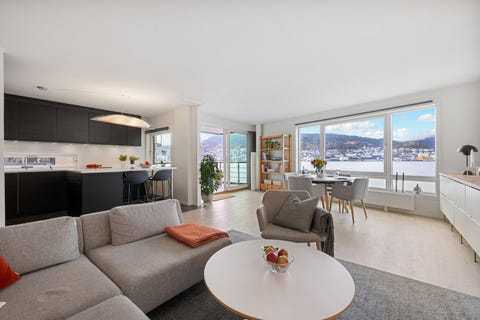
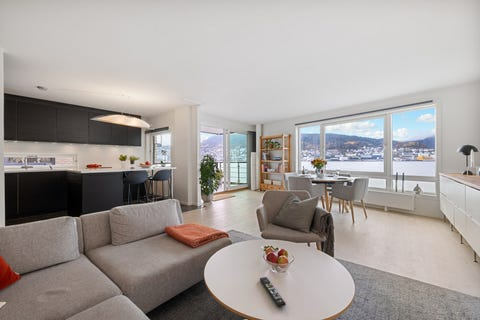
+ remote control (271, 290)
